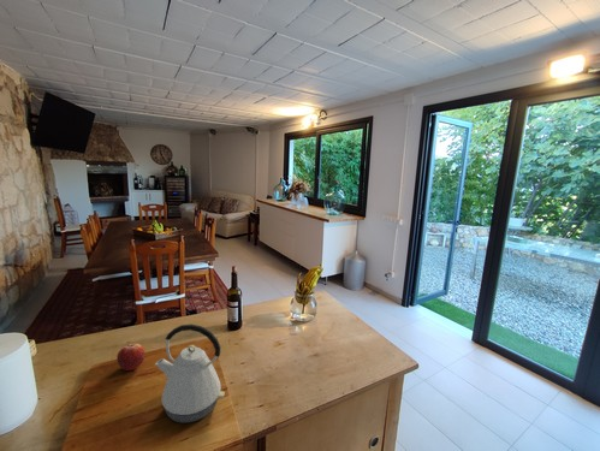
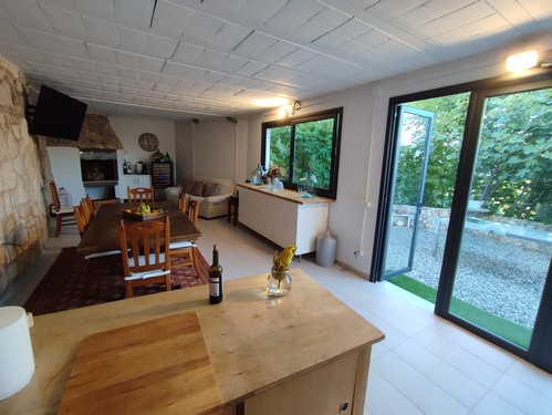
- kettle (189, 366)
- fruit (131, 355)
